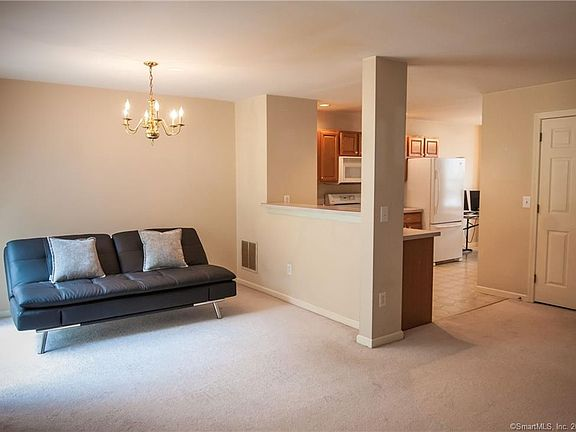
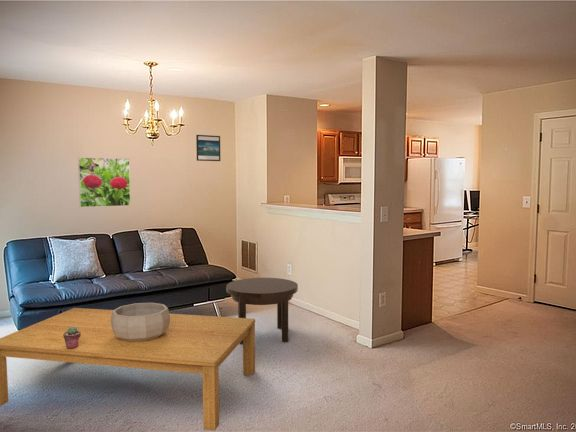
+ decorative bowl (140, 321)
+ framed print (208, 148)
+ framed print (105, 182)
+ potted succulent (72, 336)
+ side table (262, 304)
+ coffee table (132, 358)
